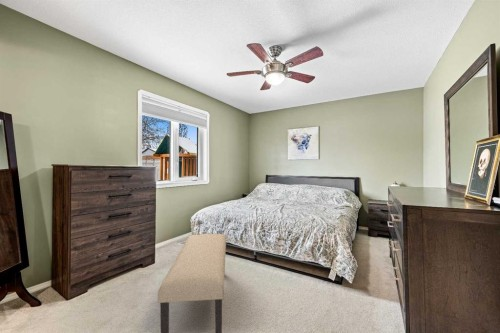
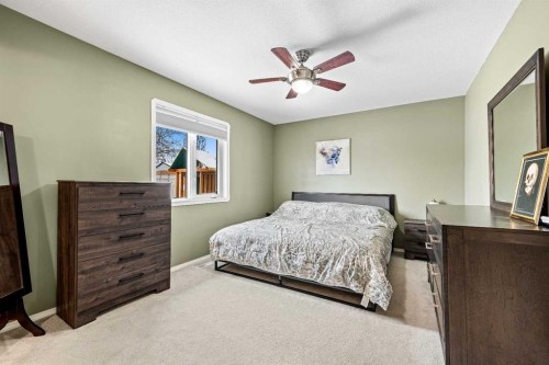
- bench (201, 276)
